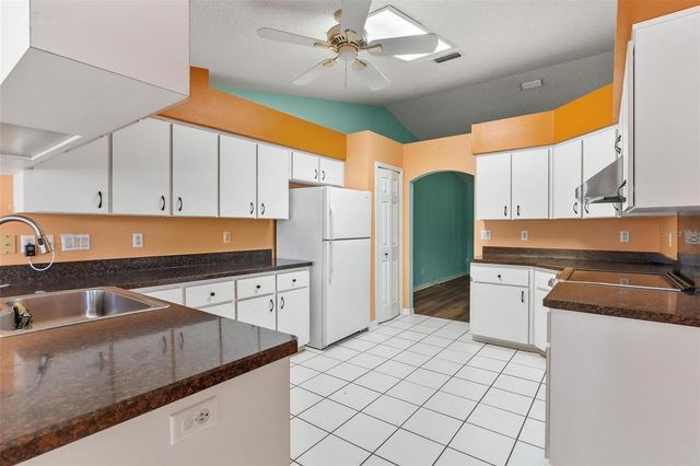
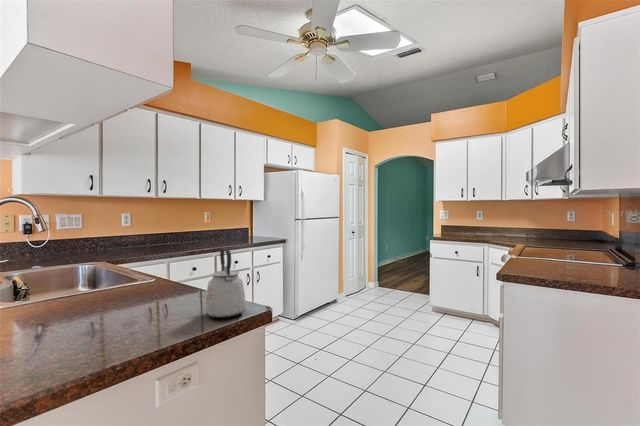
+ kettle (224, 279)
